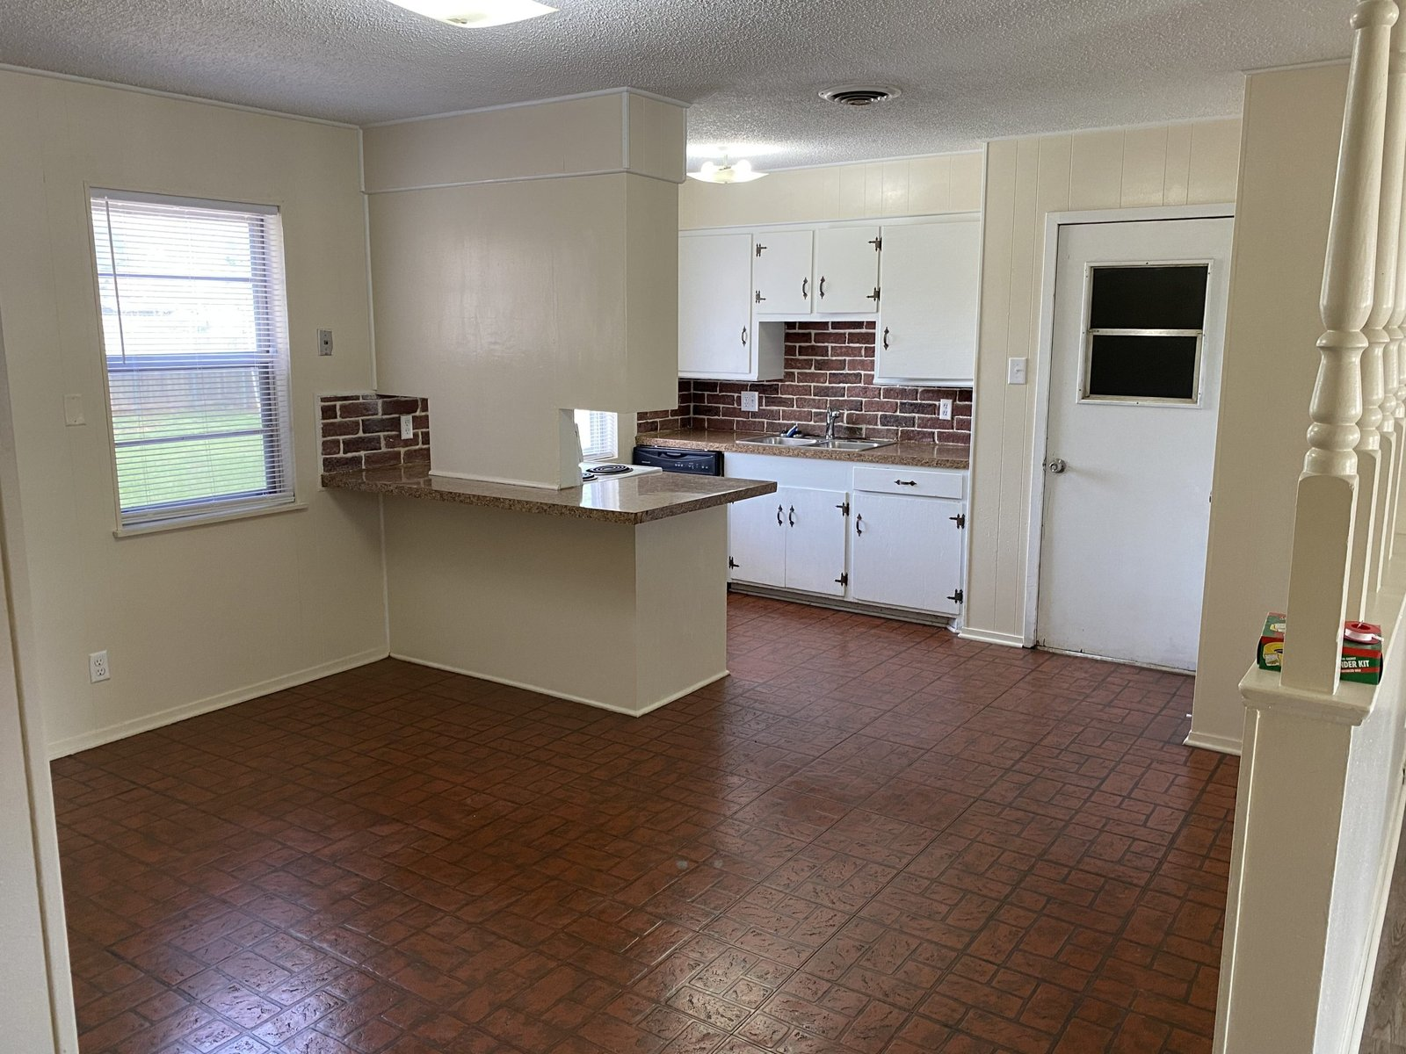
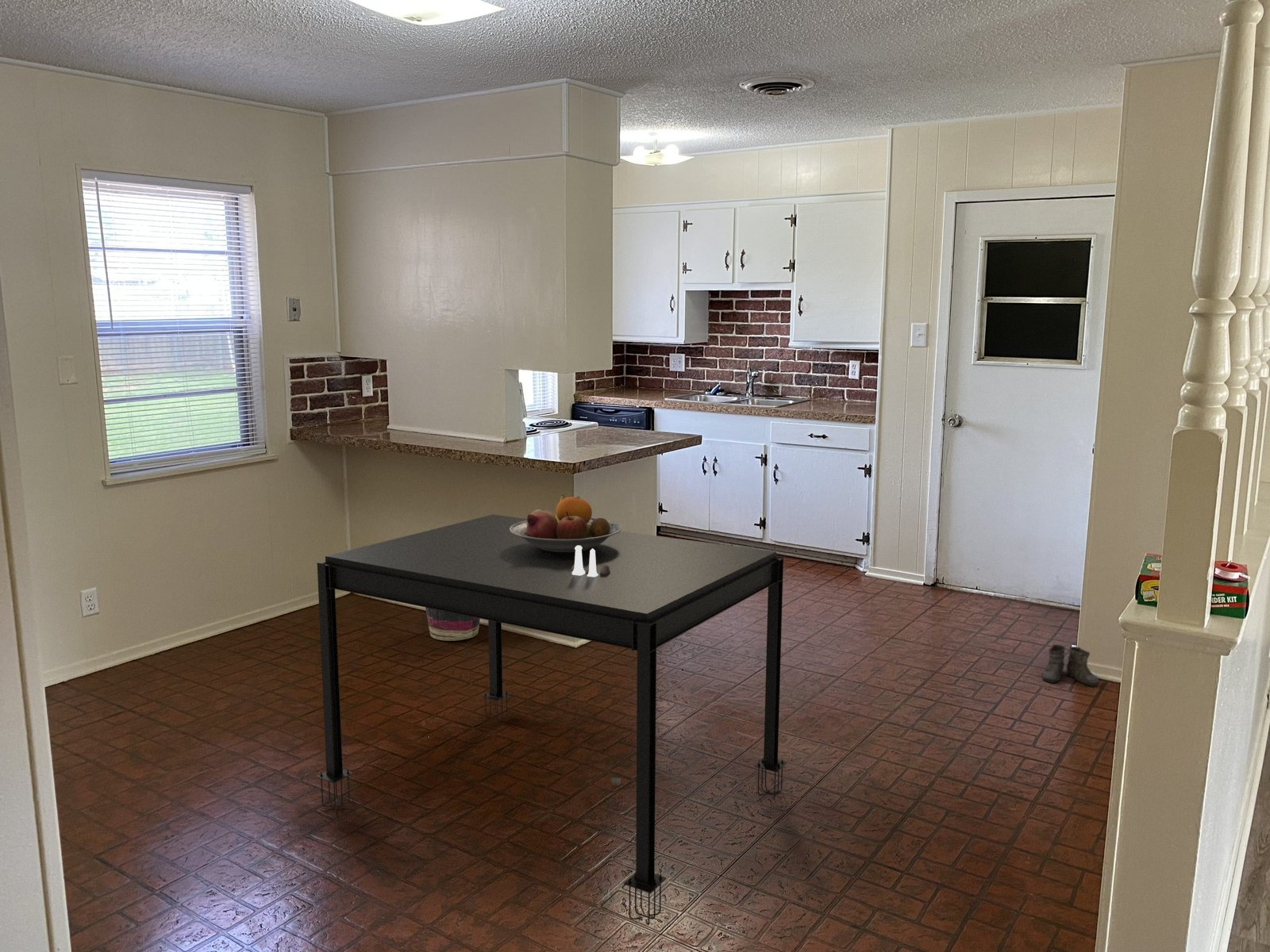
+ fruit bowl (565, 522)
+ basket (452, 612)
+ salt and pepper shaker set (590, 558)
+ dining table (563, 635)
+ boots (1067, 664)
